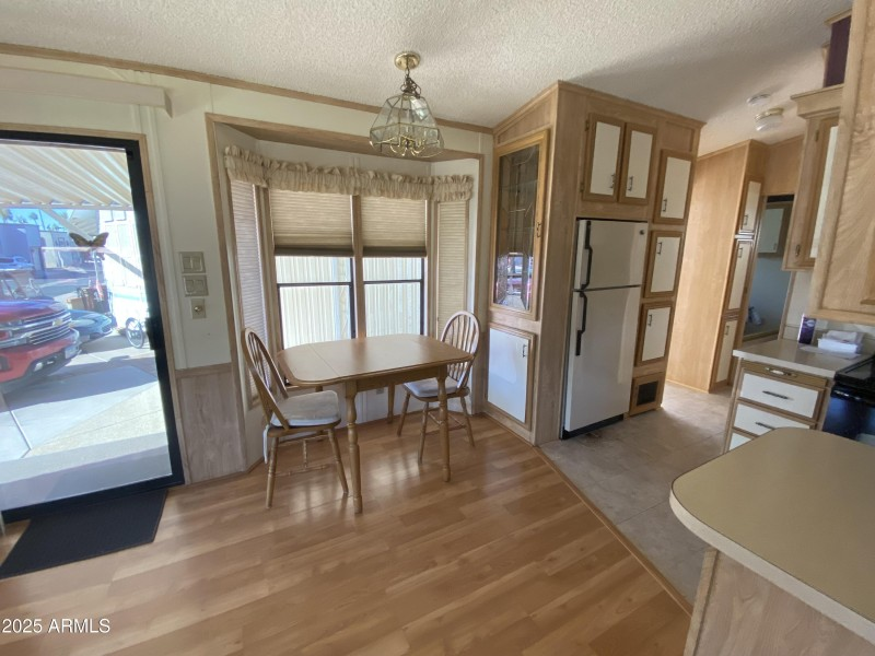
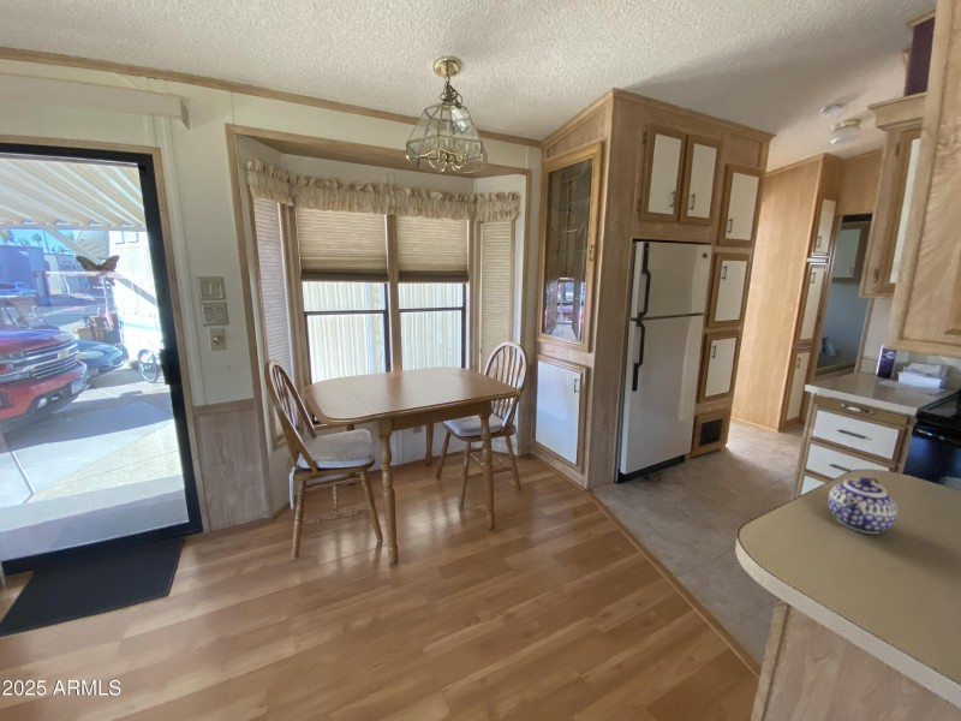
+ teapot (861, 501)
